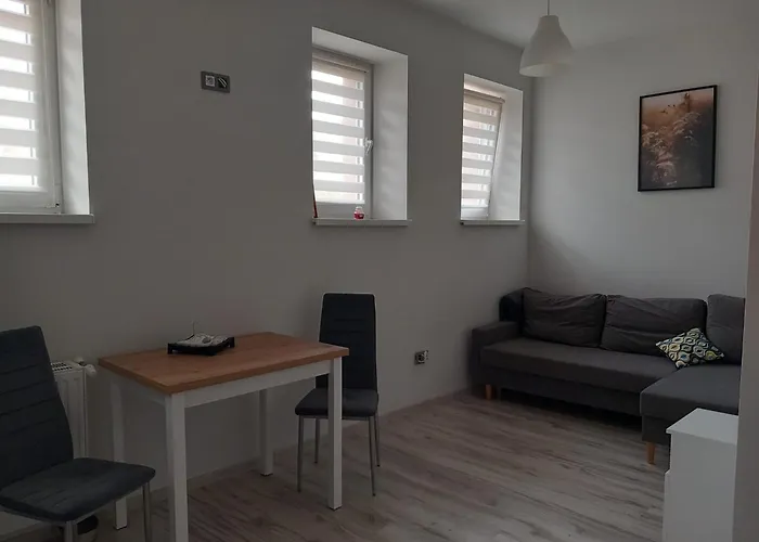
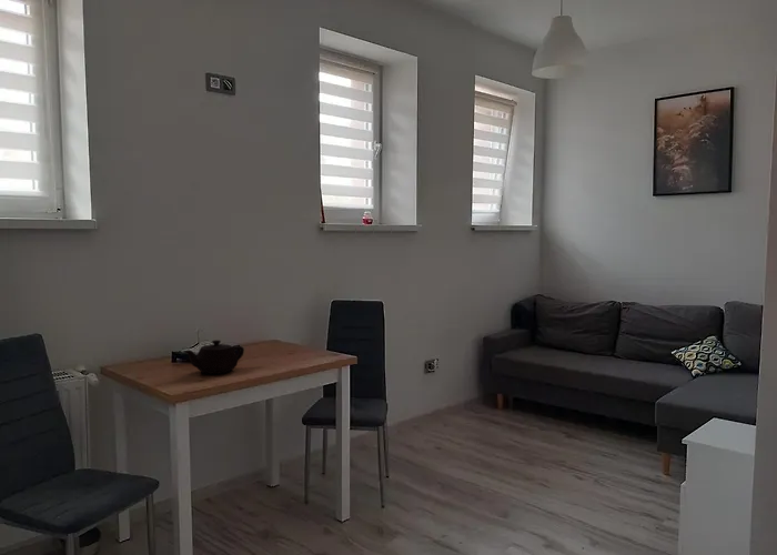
+ teapot (214, 355)
